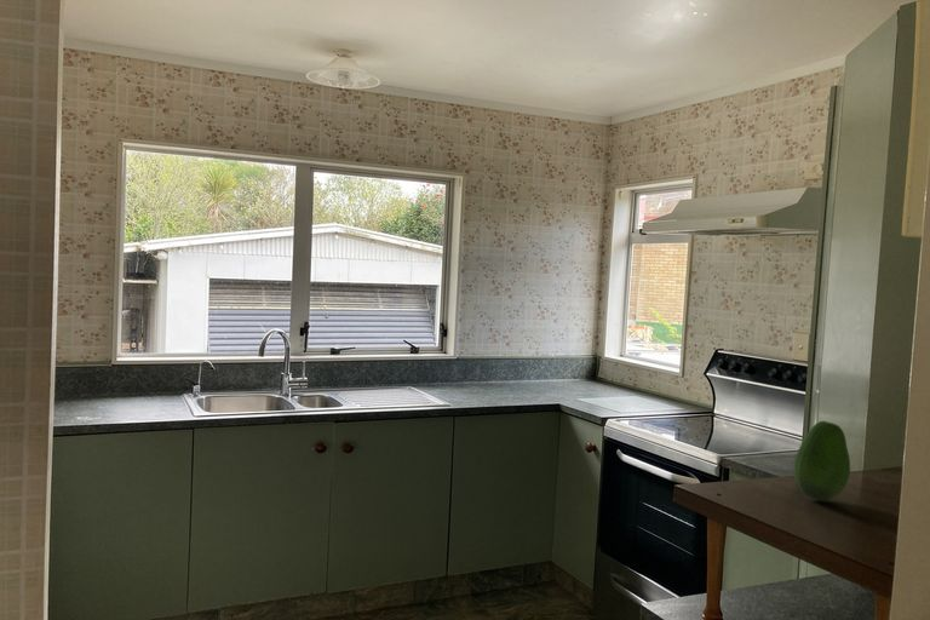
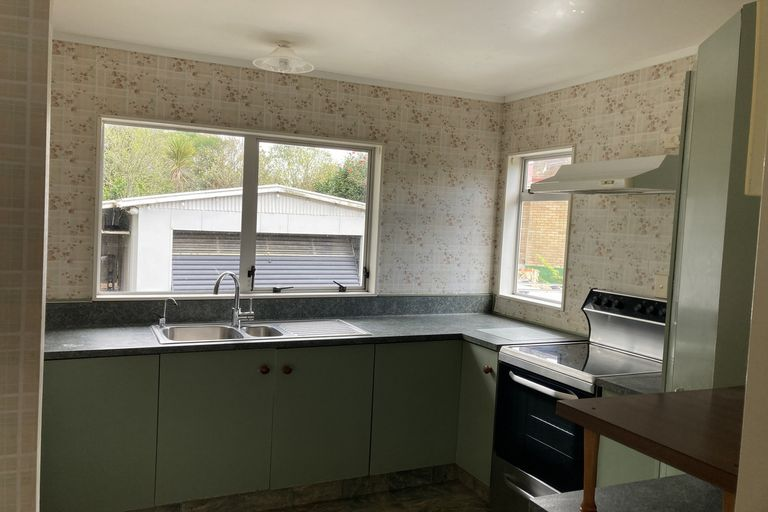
- fruit (821, 459)
